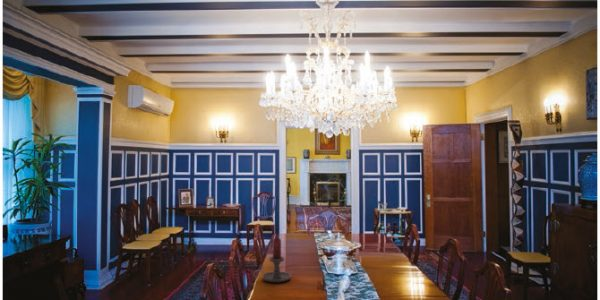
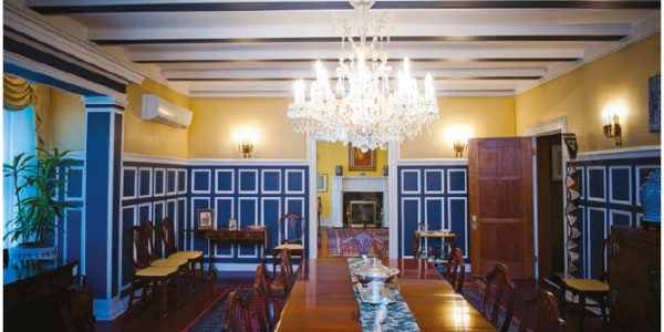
- candle holder (272, 258)
